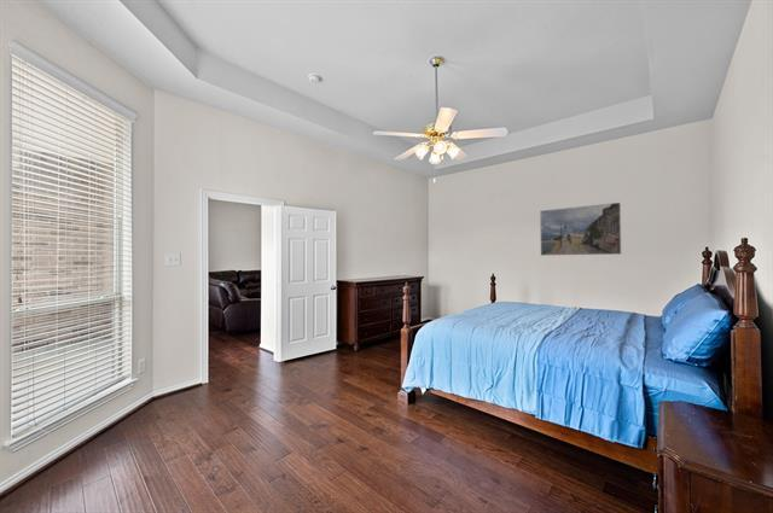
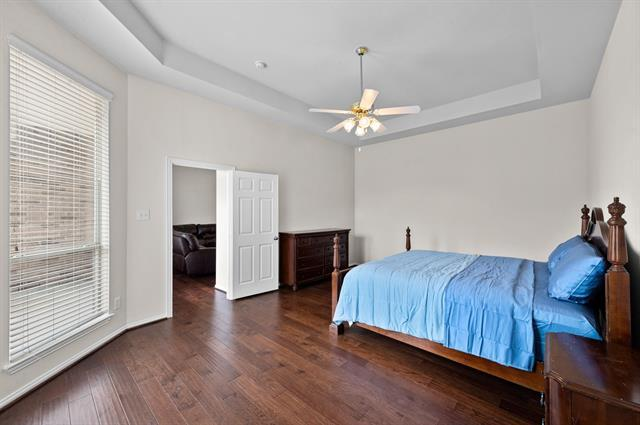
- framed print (577, 231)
